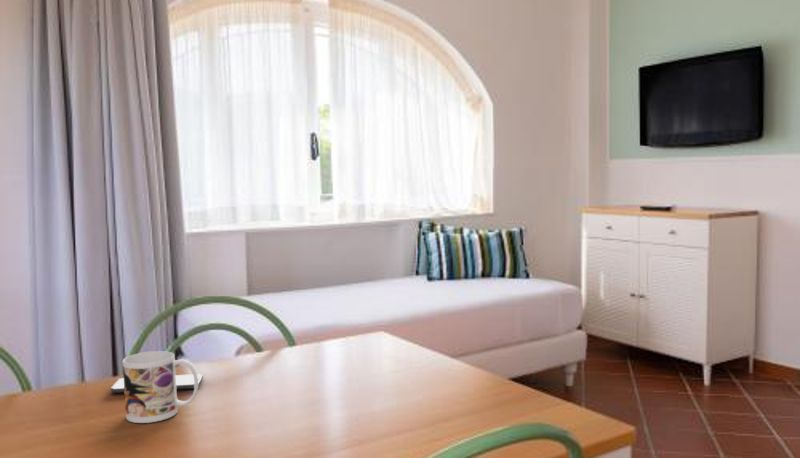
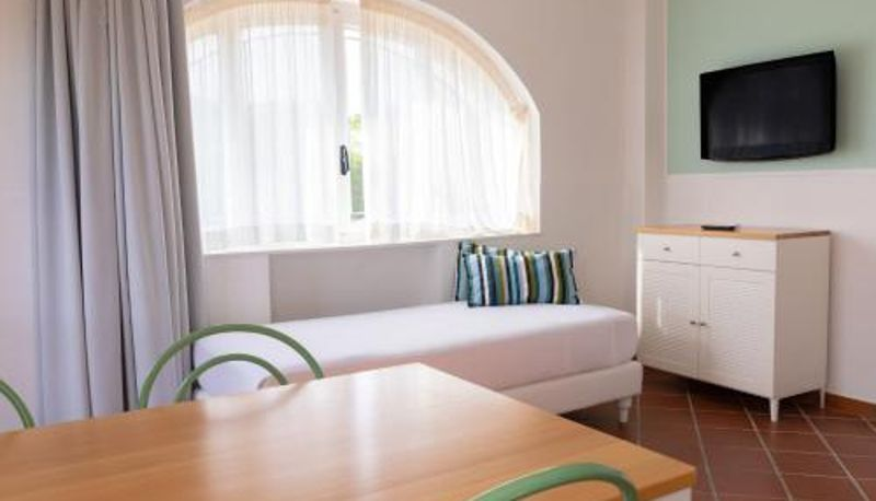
- mug (161, 385)
- smartphone (176, 383)
